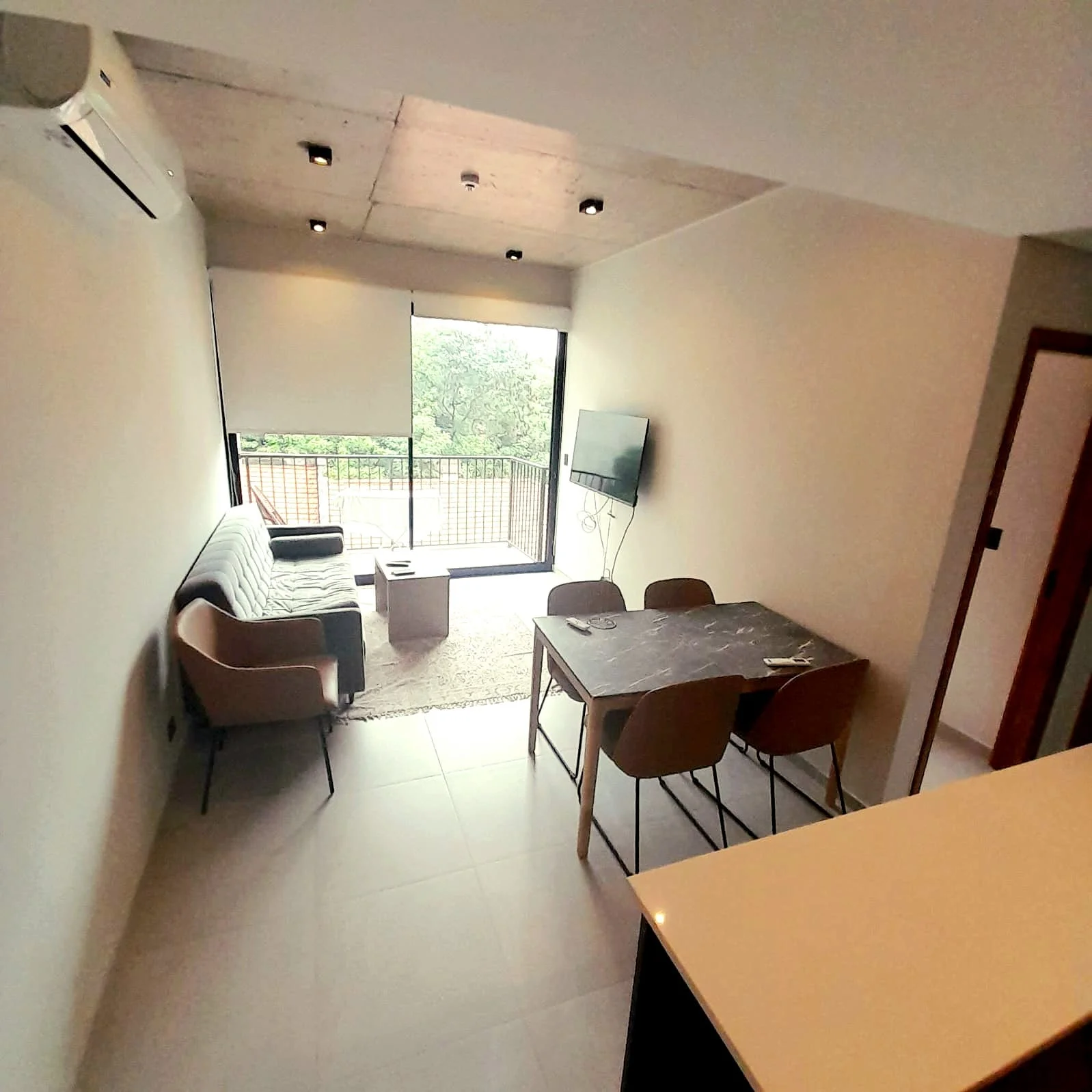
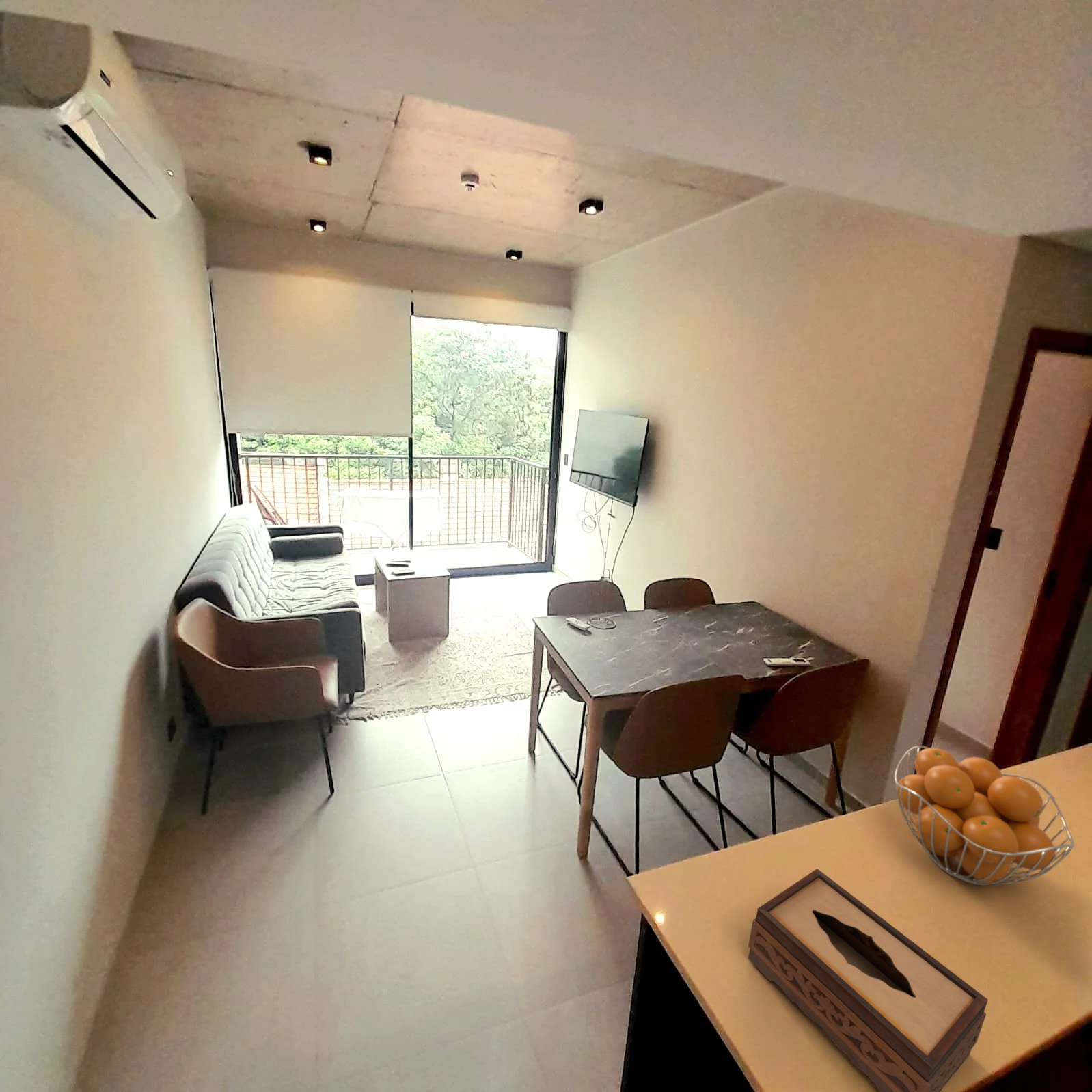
+ tissue box (858, 977)
+ fruit basket (973, 817)
